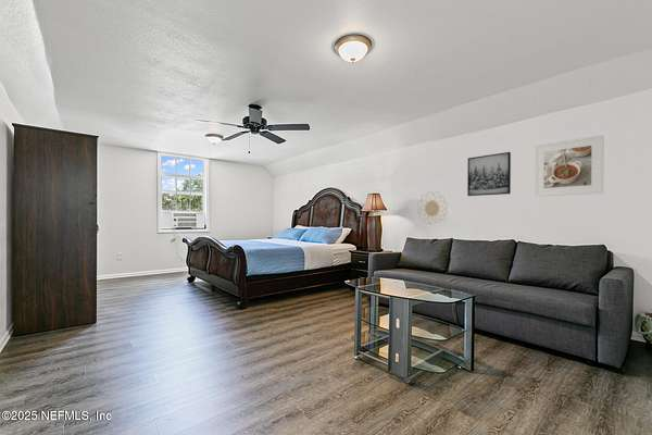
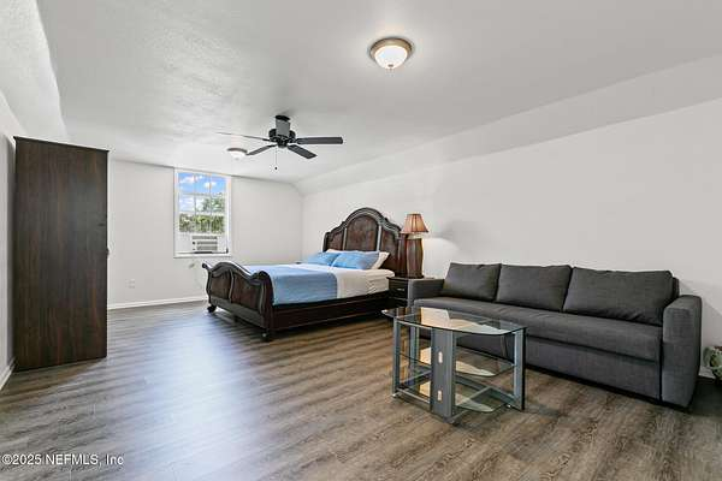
- wall art (488, 175)
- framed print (566, 167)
- decorative wall piece (431, 208)
